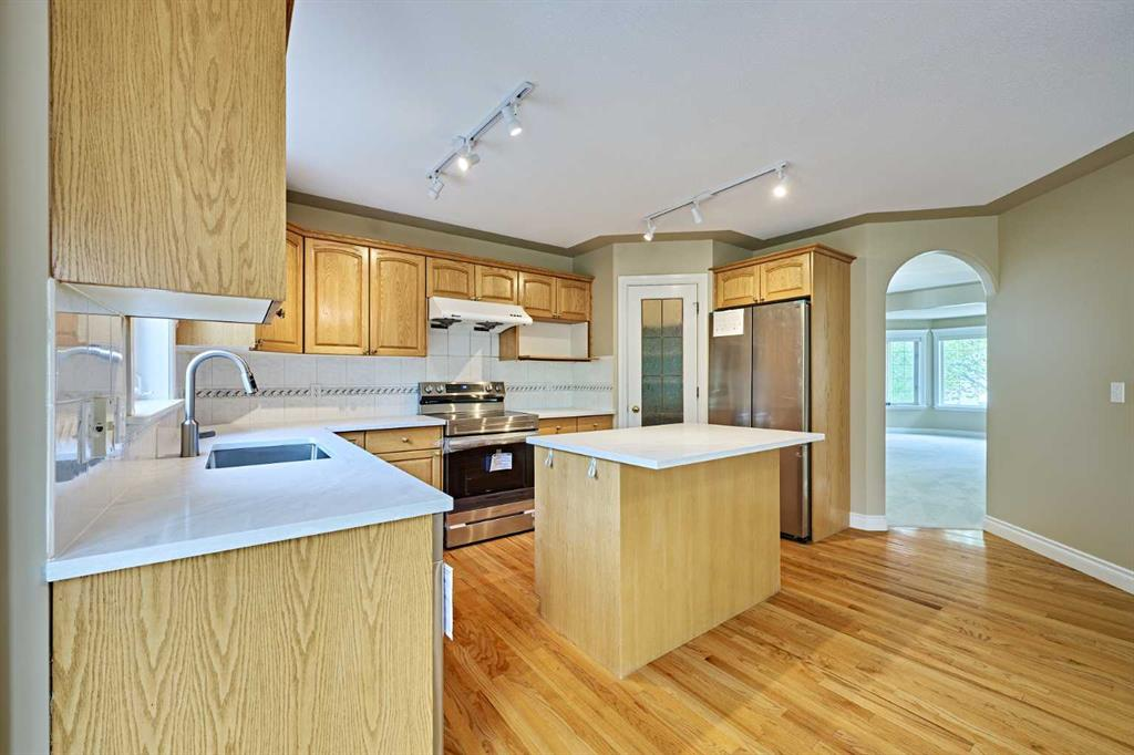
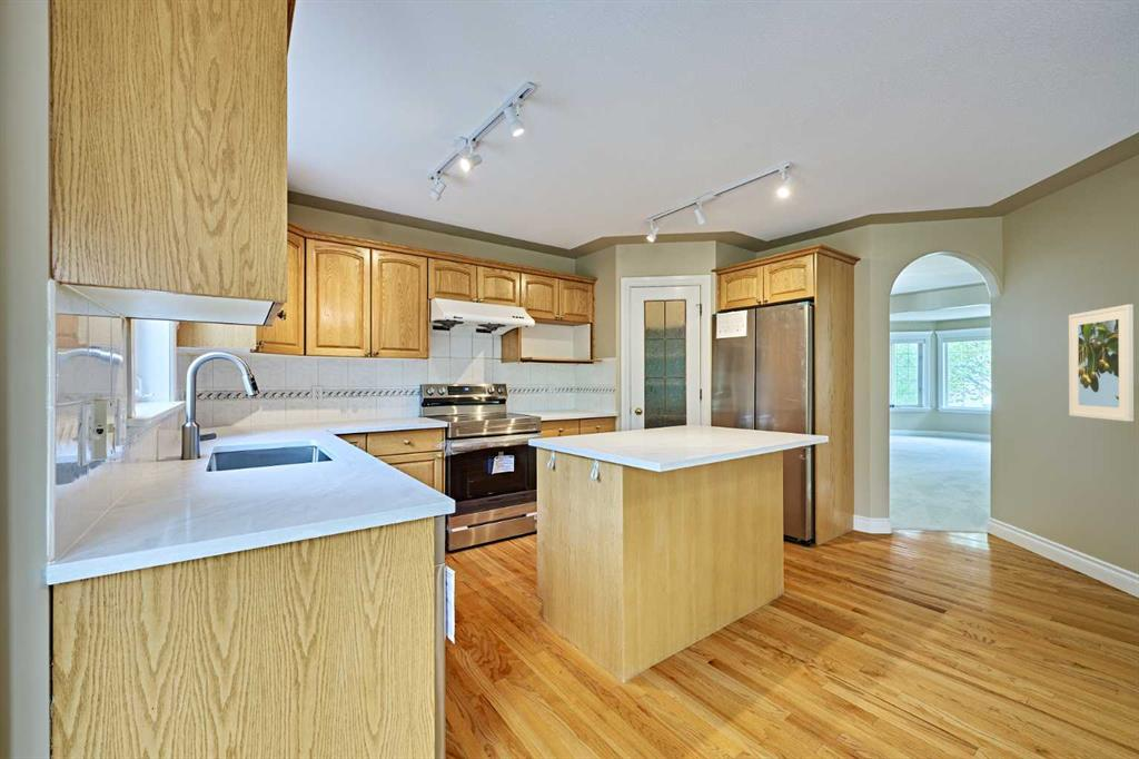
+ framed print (1098, 364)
